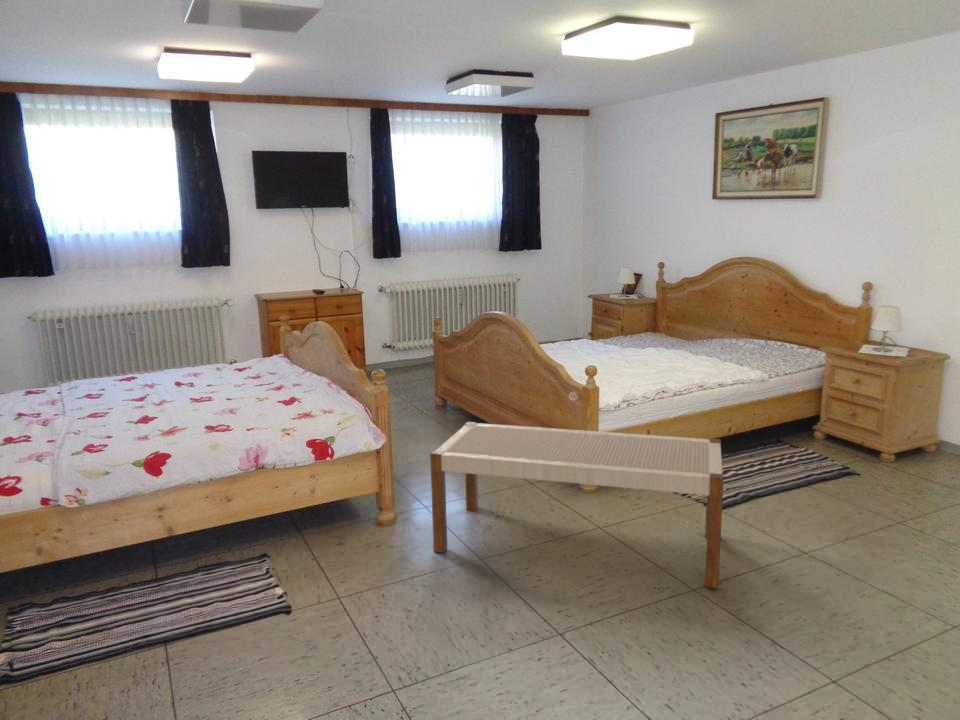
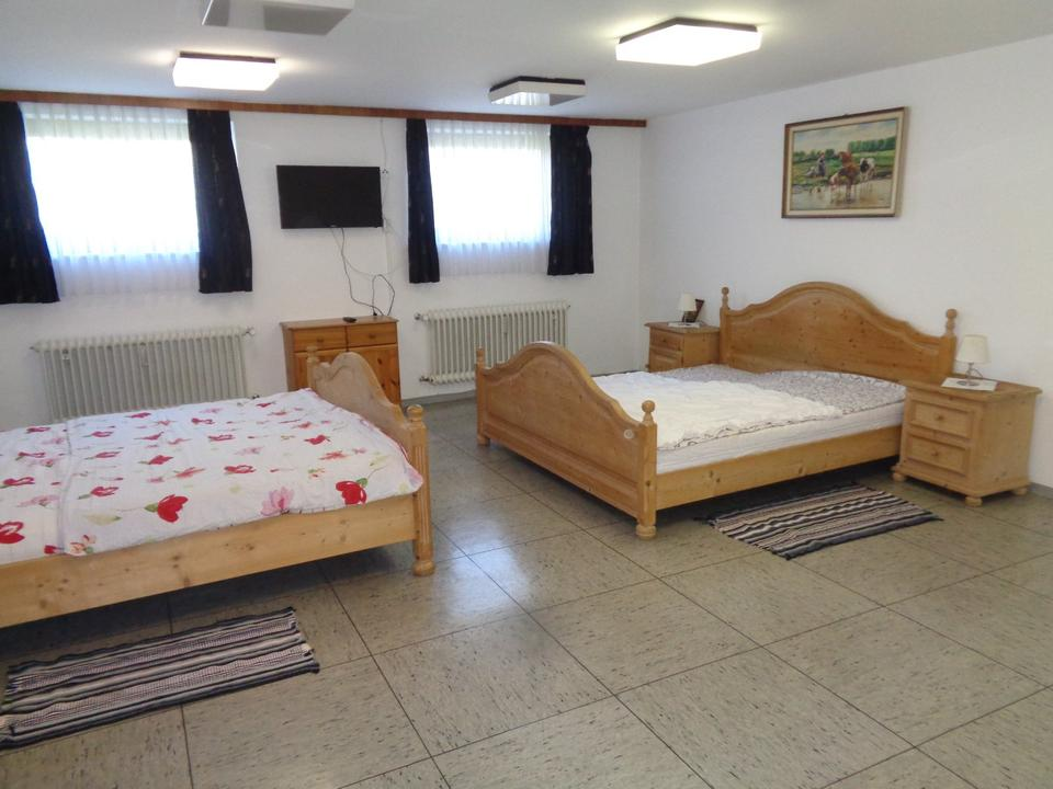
- bench (578, 483)
